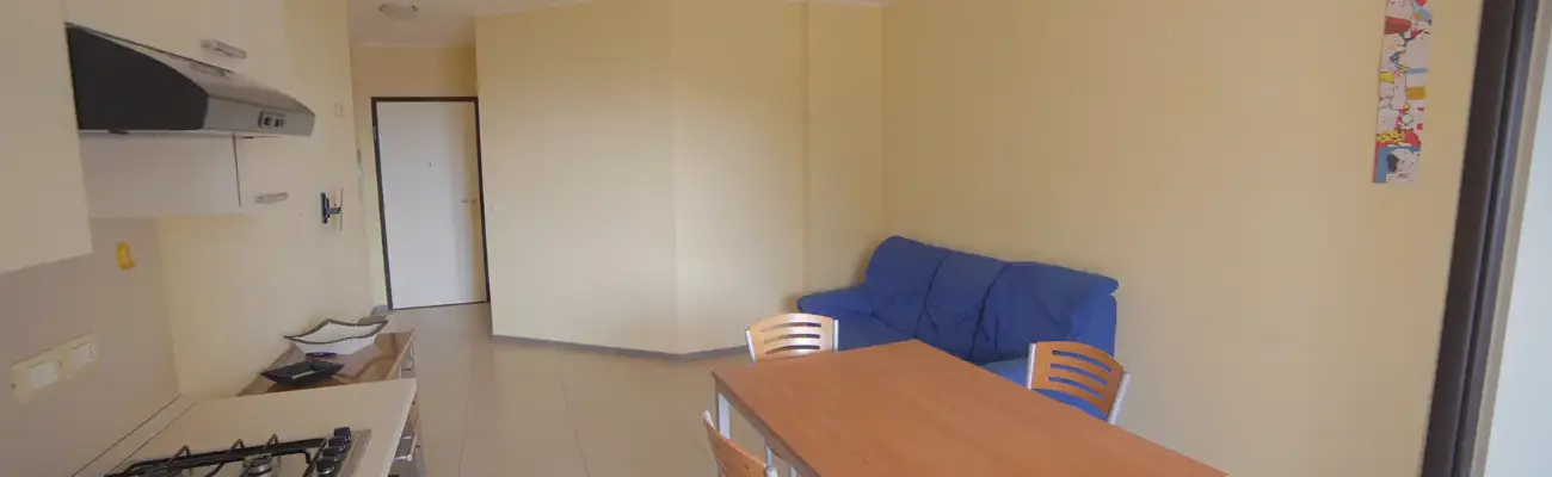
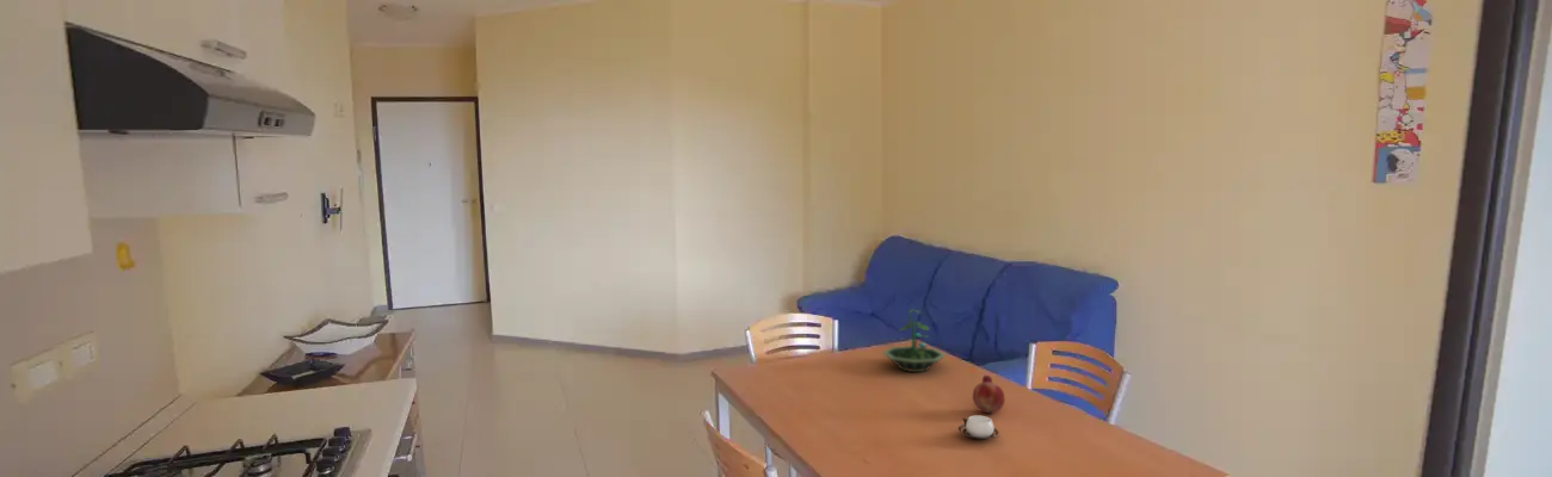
+ cup (979, 428)
+ terrarium (912, 320)
+ fruit (987, 395)
